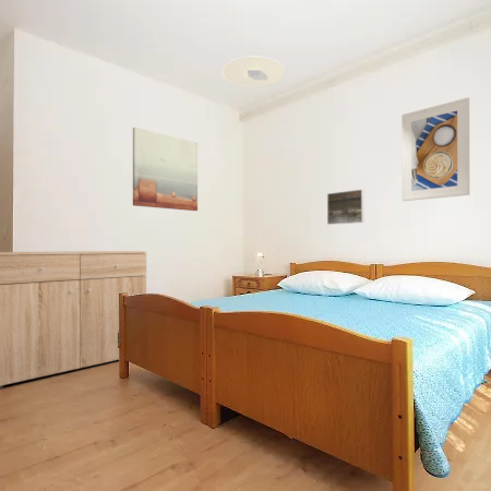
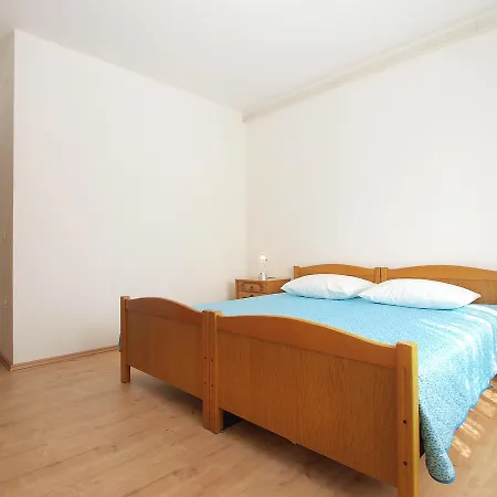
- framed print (433, 152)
- dresser (71, 308)
- ceiling light (253, 70)
- wall art (167, 171)
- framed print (345, 207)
